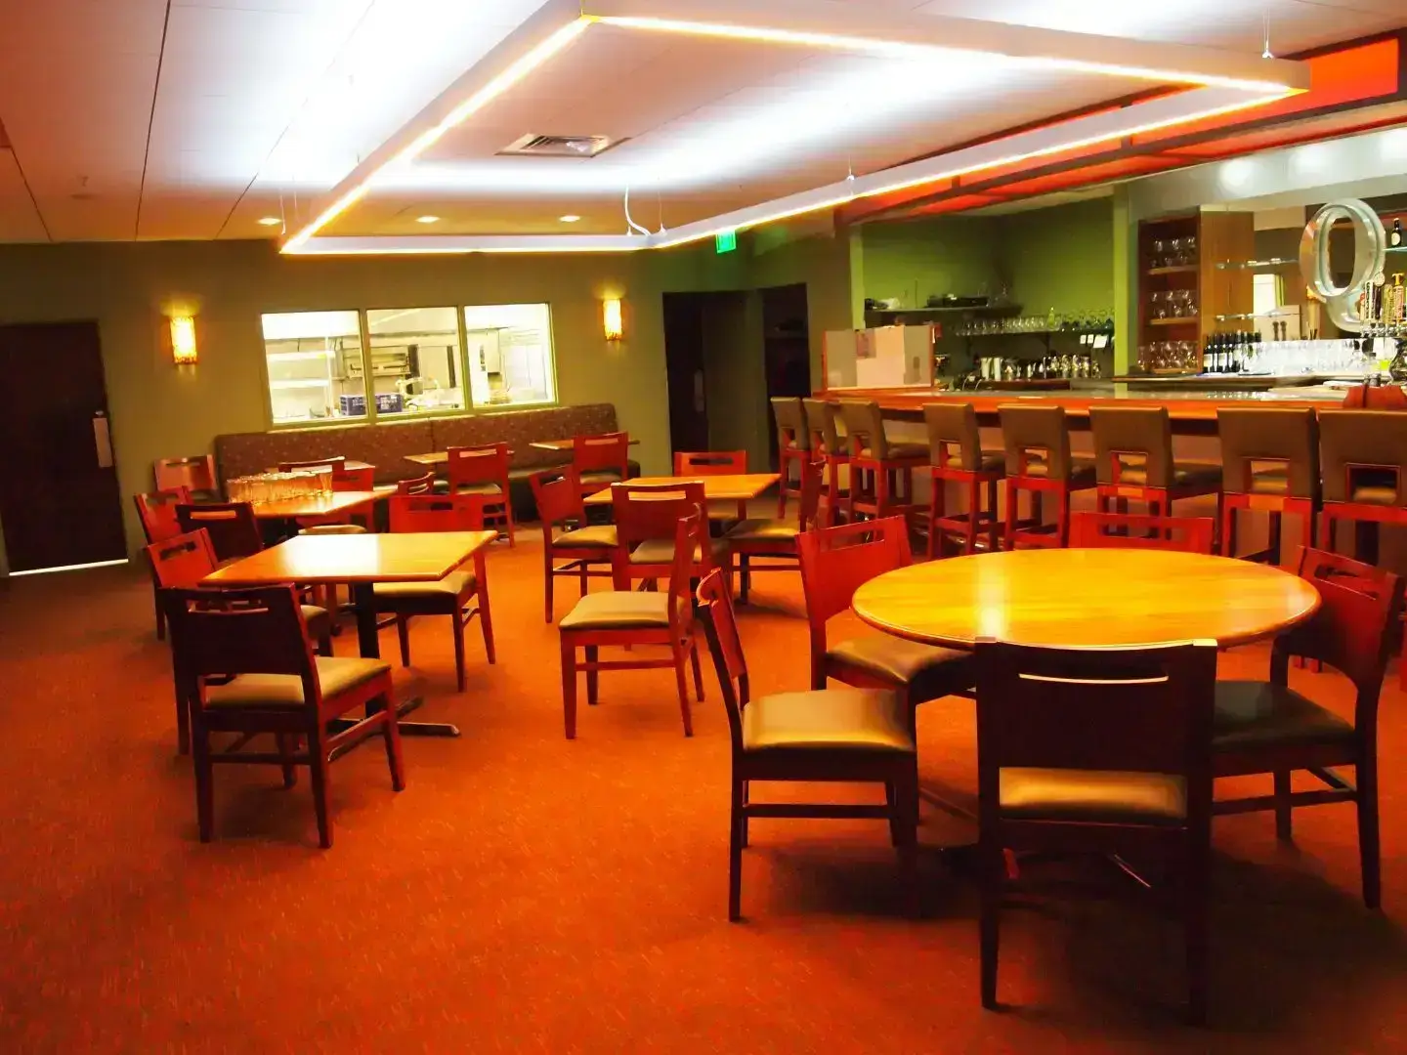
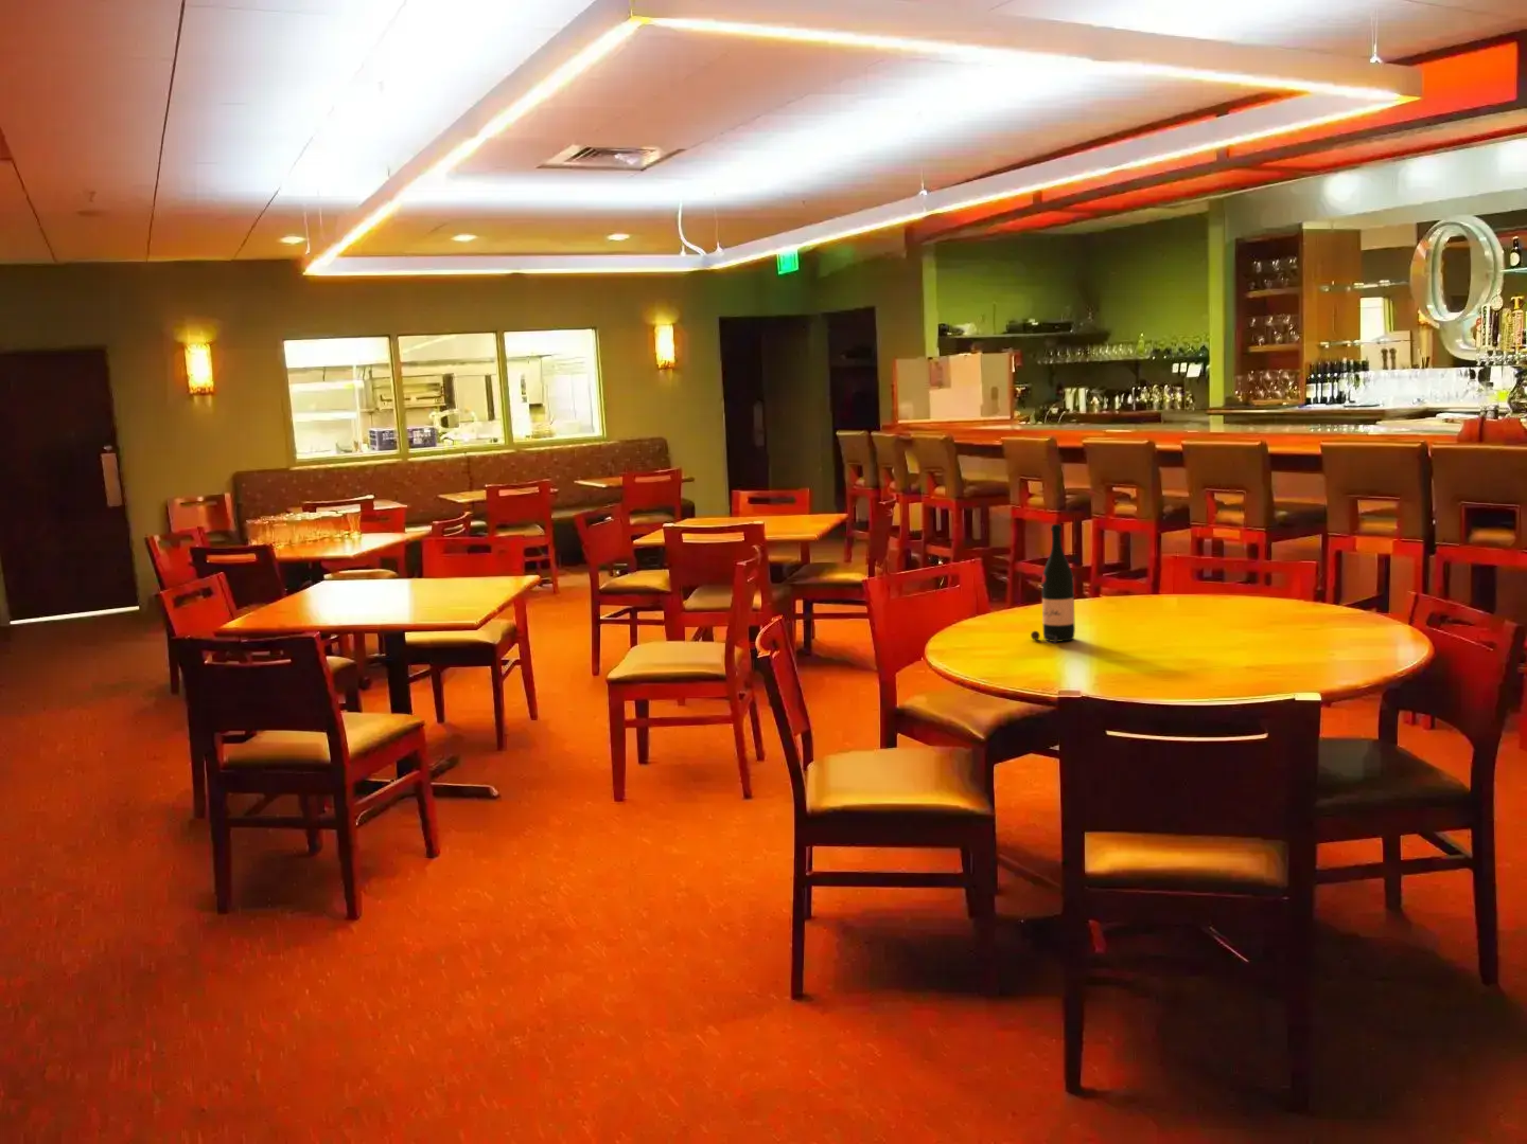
+ wine bottle (1053, 583)
